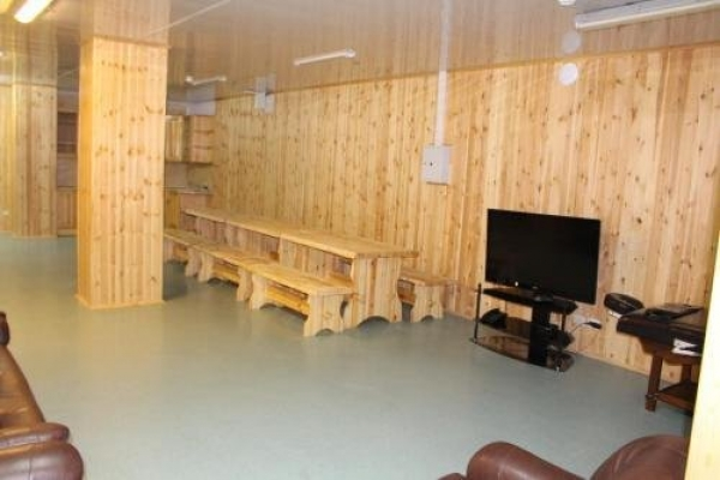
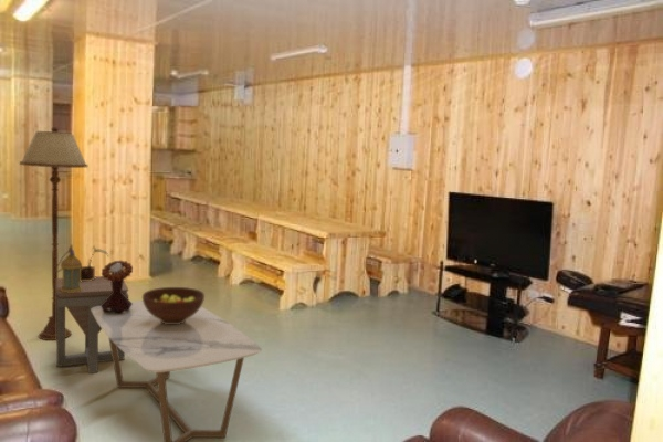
+ lantern (70, 266)
+ potted plant (90, 261)
+ fruit bowl (173, 307)
+ coffee table (168, 368)
+ mushroom (116, 286)
+ side table (91, 323)
+ floor lamp (54, 233)
